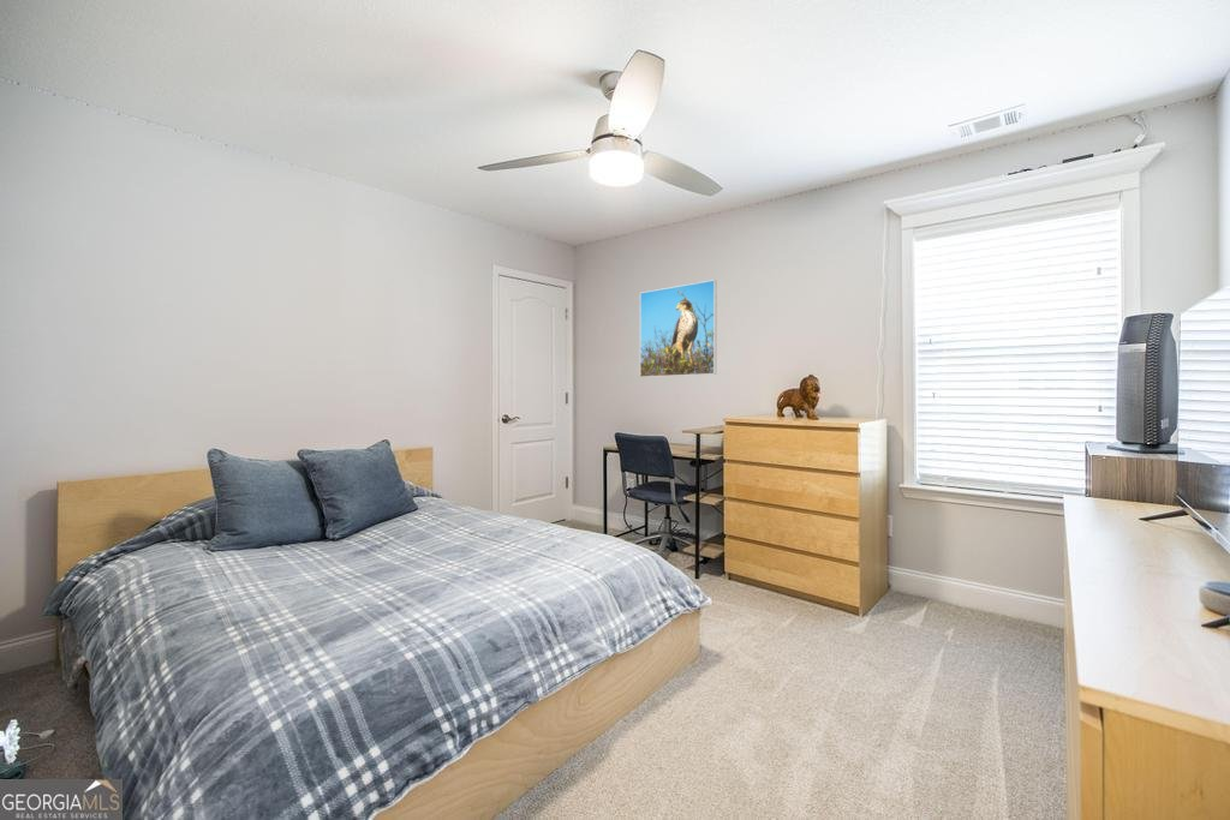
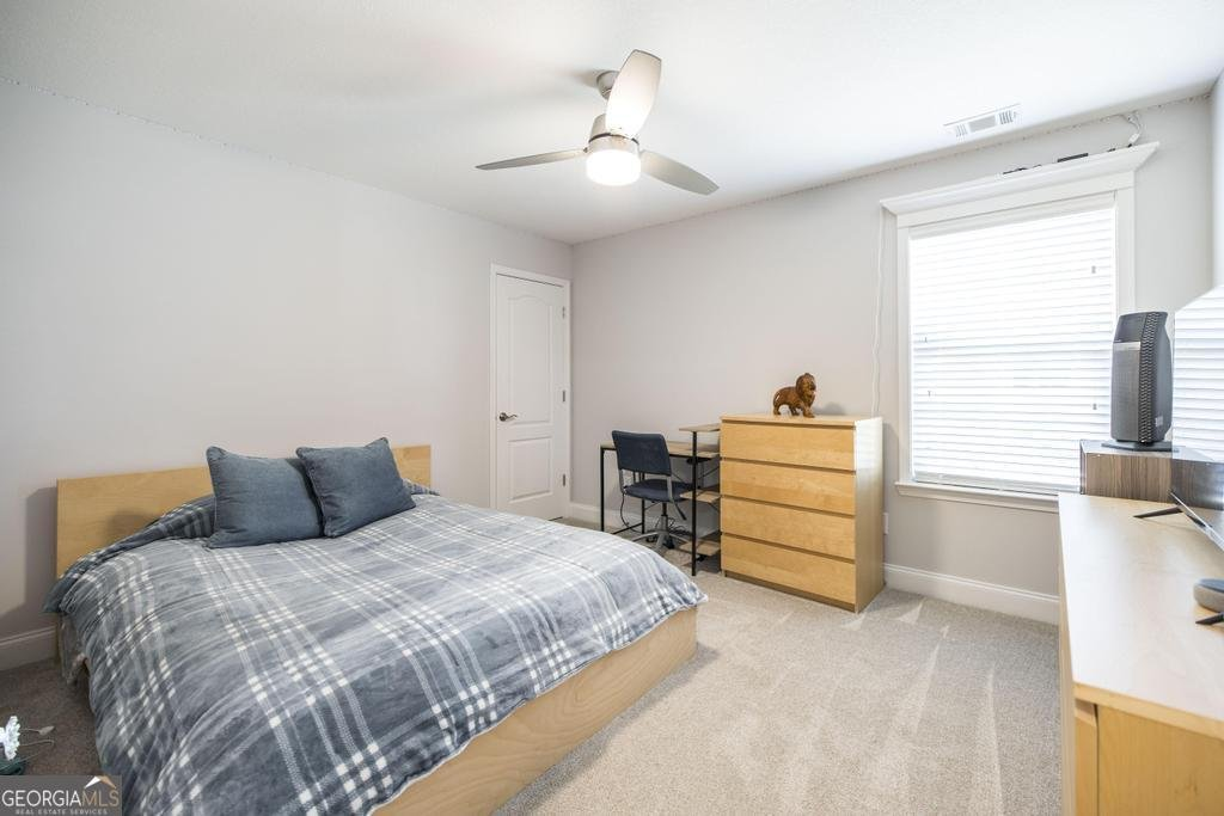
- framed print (676, 331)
